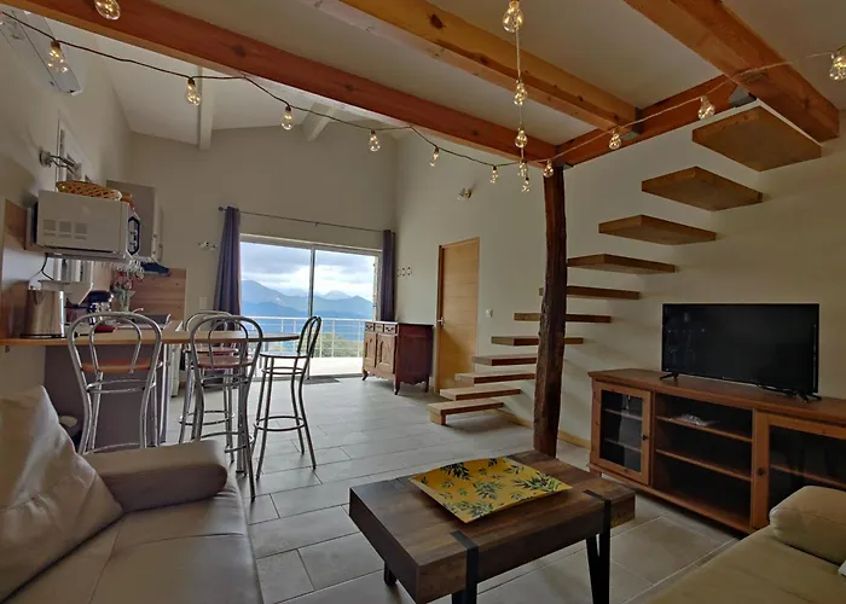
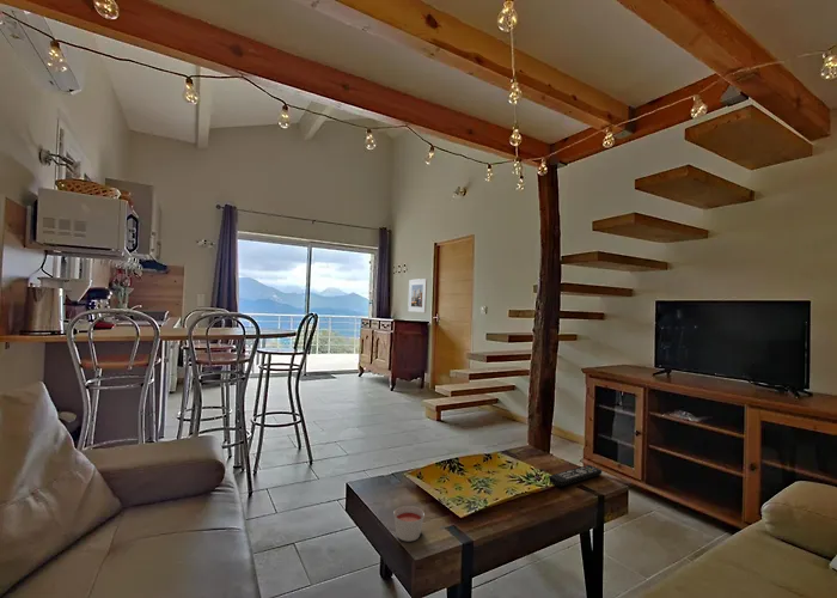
+ remote control (575, 475)
+ candle (408, 524)
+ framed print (416, 295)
